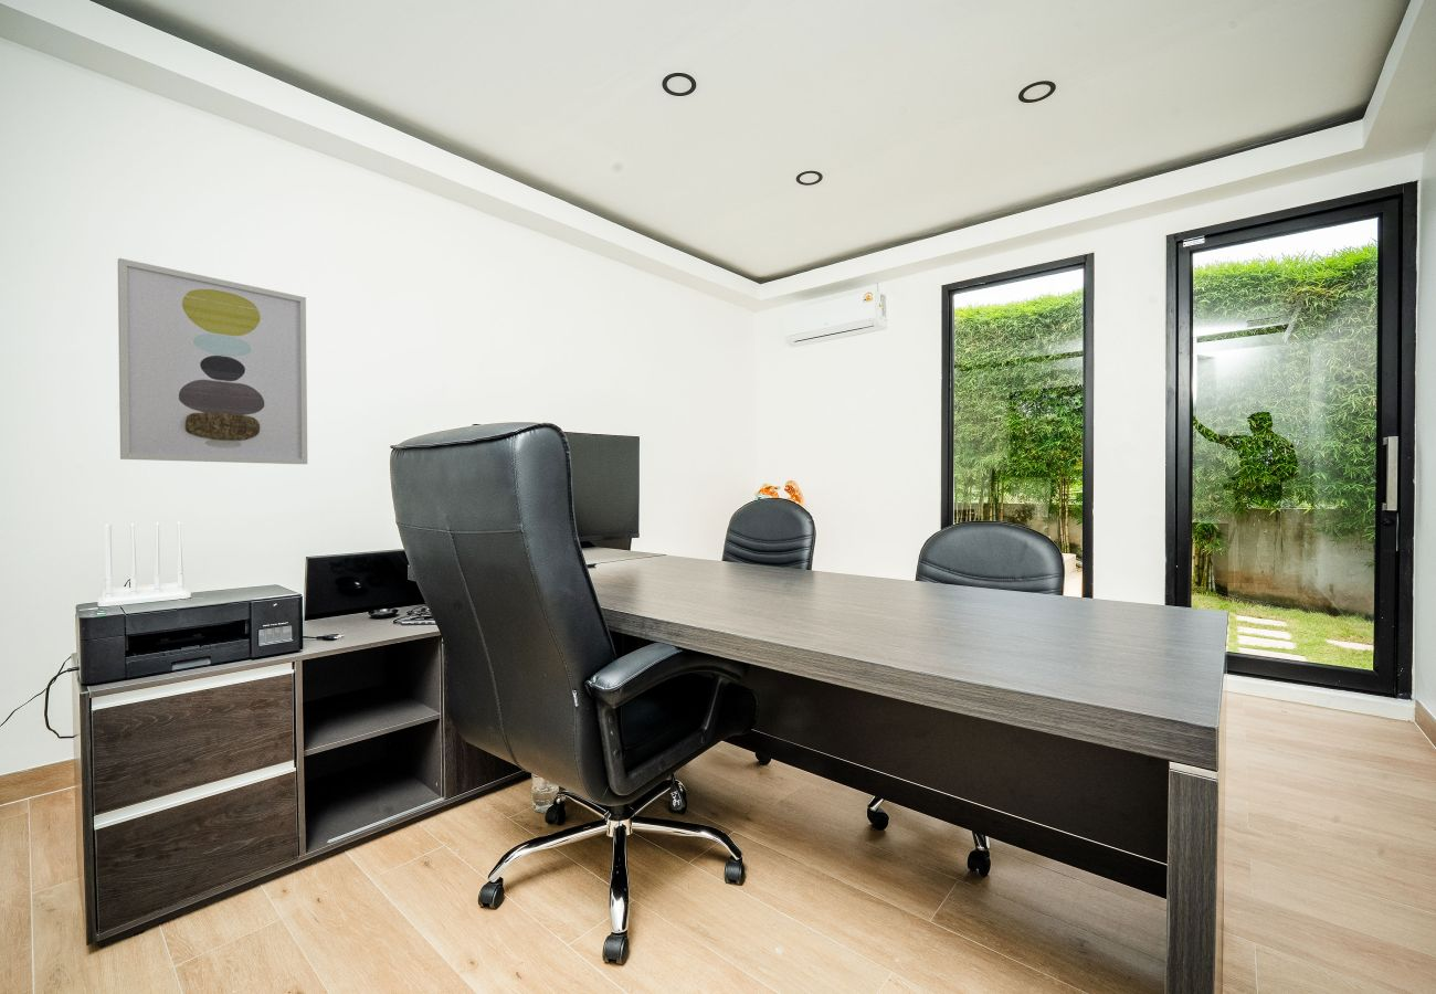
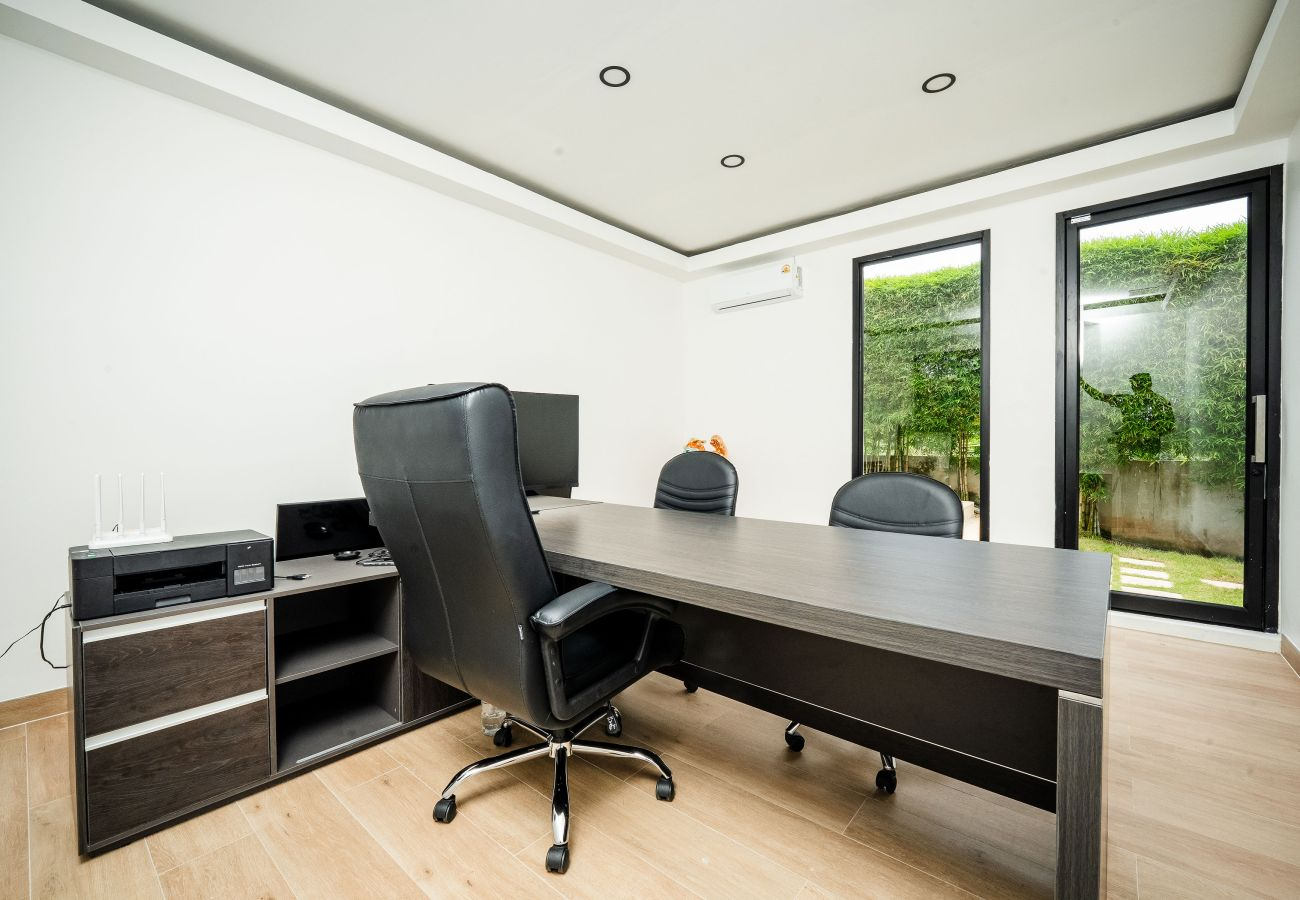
- wall art (221, 370)
